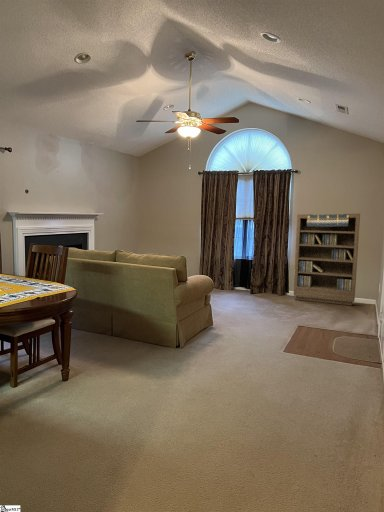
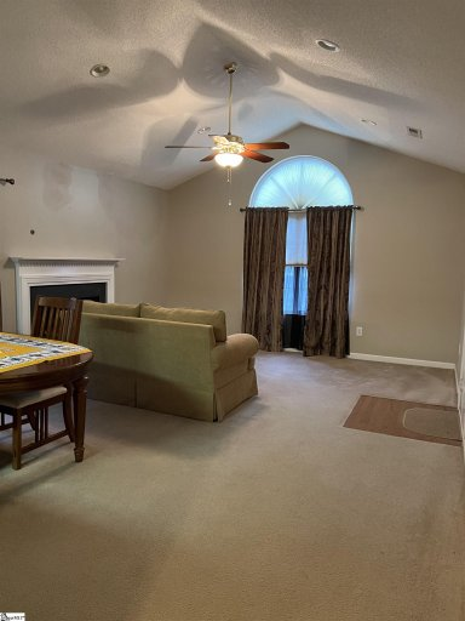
- bookcase (325, 257)
